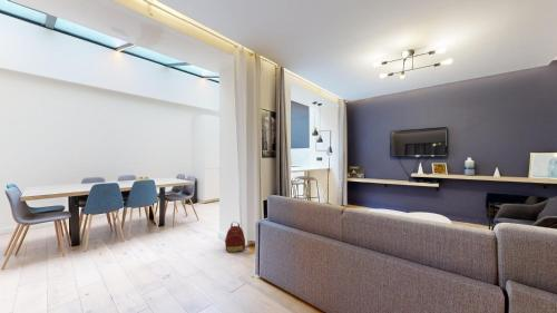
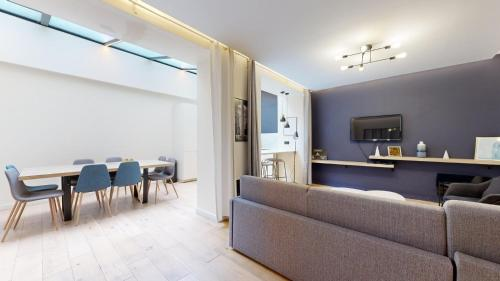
- backpack (234, 236)
